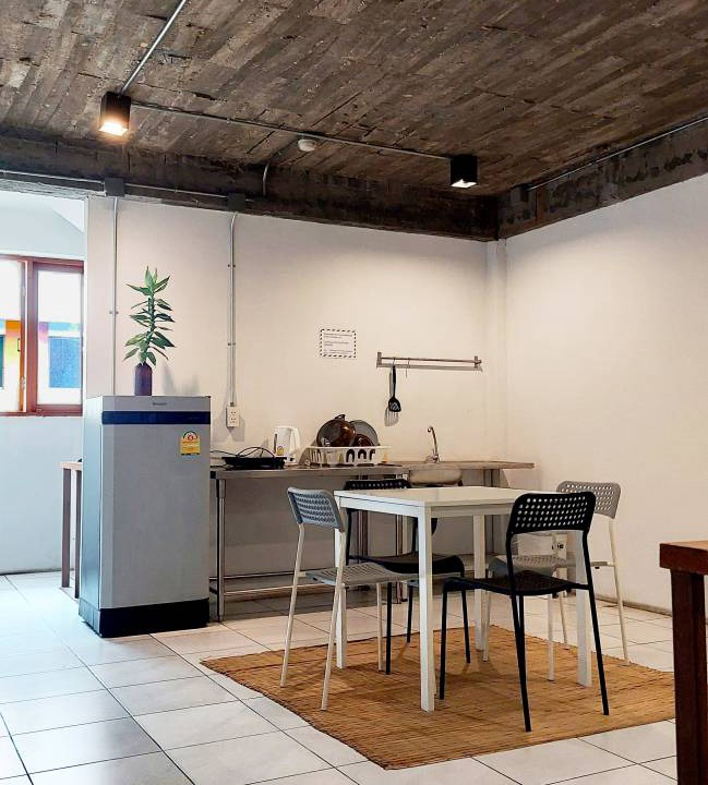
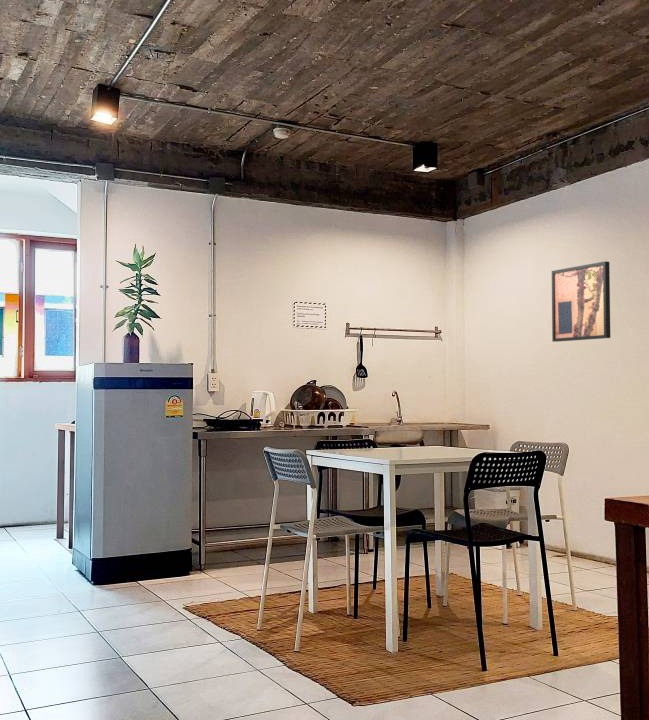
+ wall art (579, 303)
